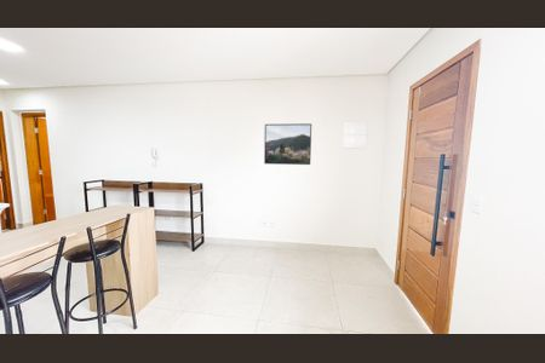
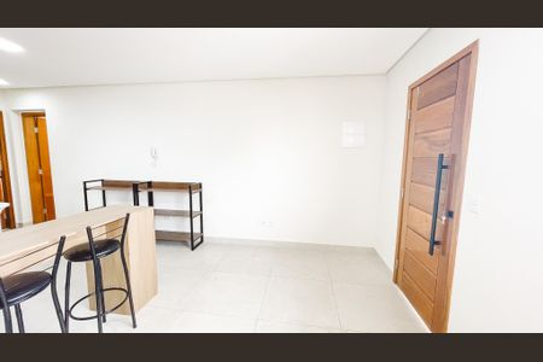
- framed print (287, 144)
